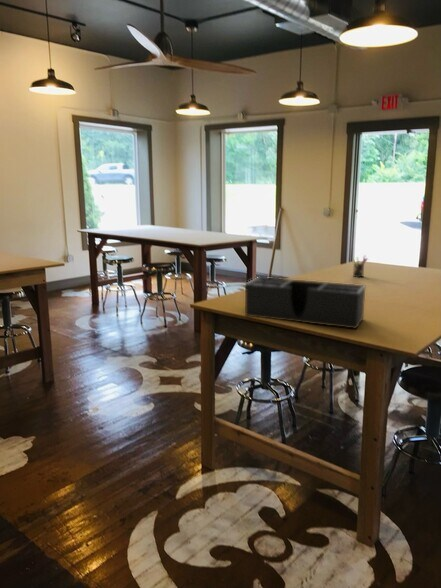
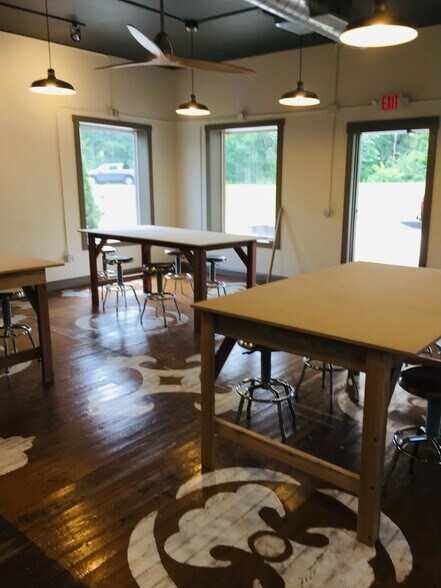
- desk organizer (304, 300)
- pen holder (359, 265)
